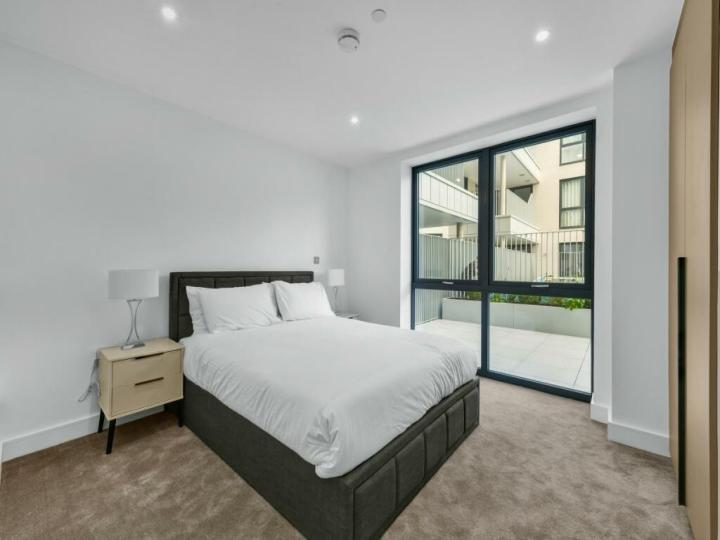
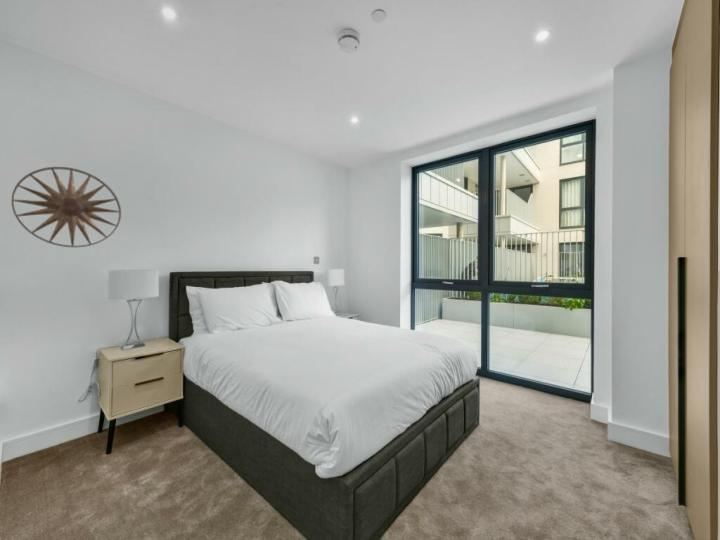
+ wall art (71, 207)
